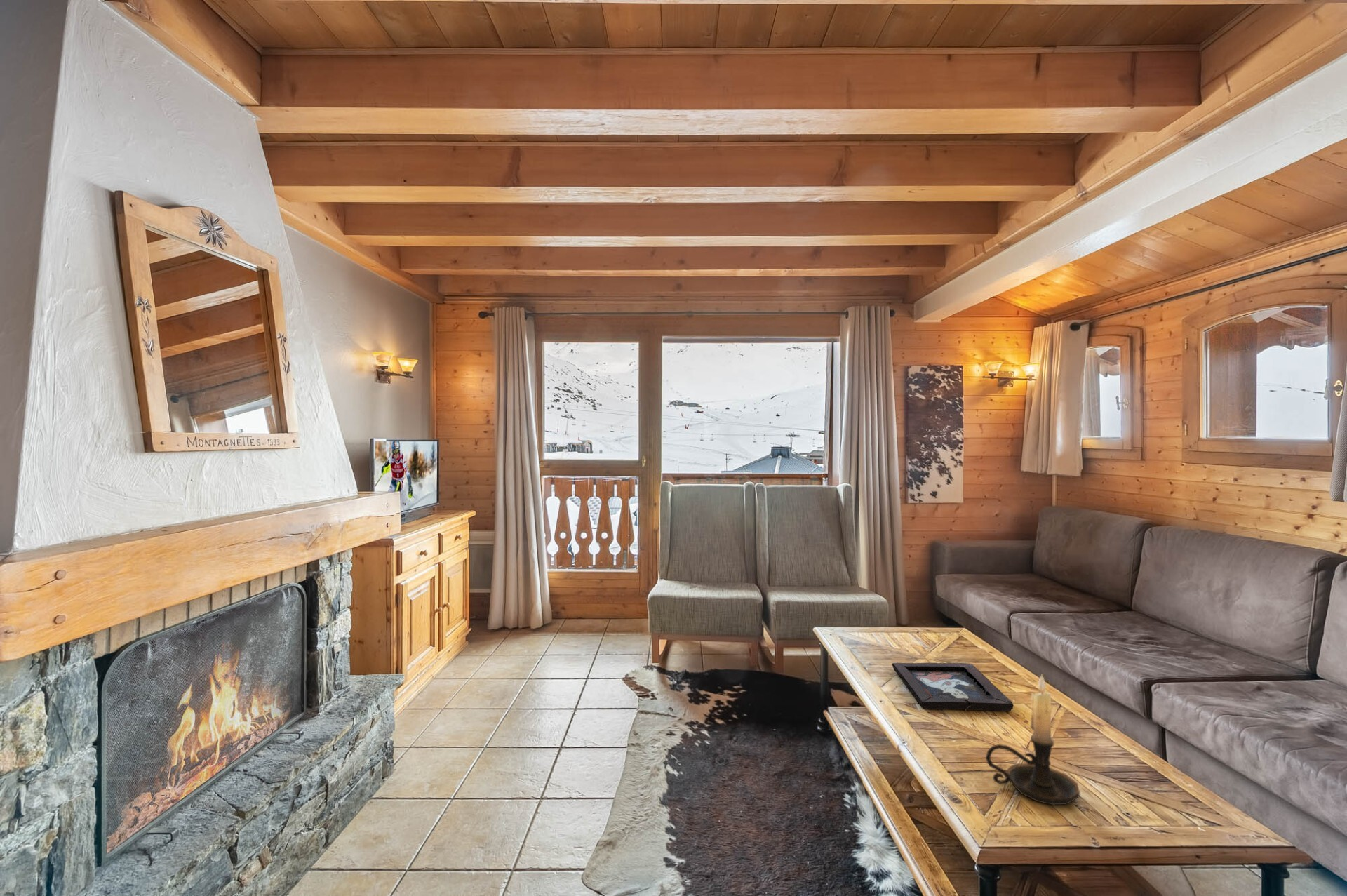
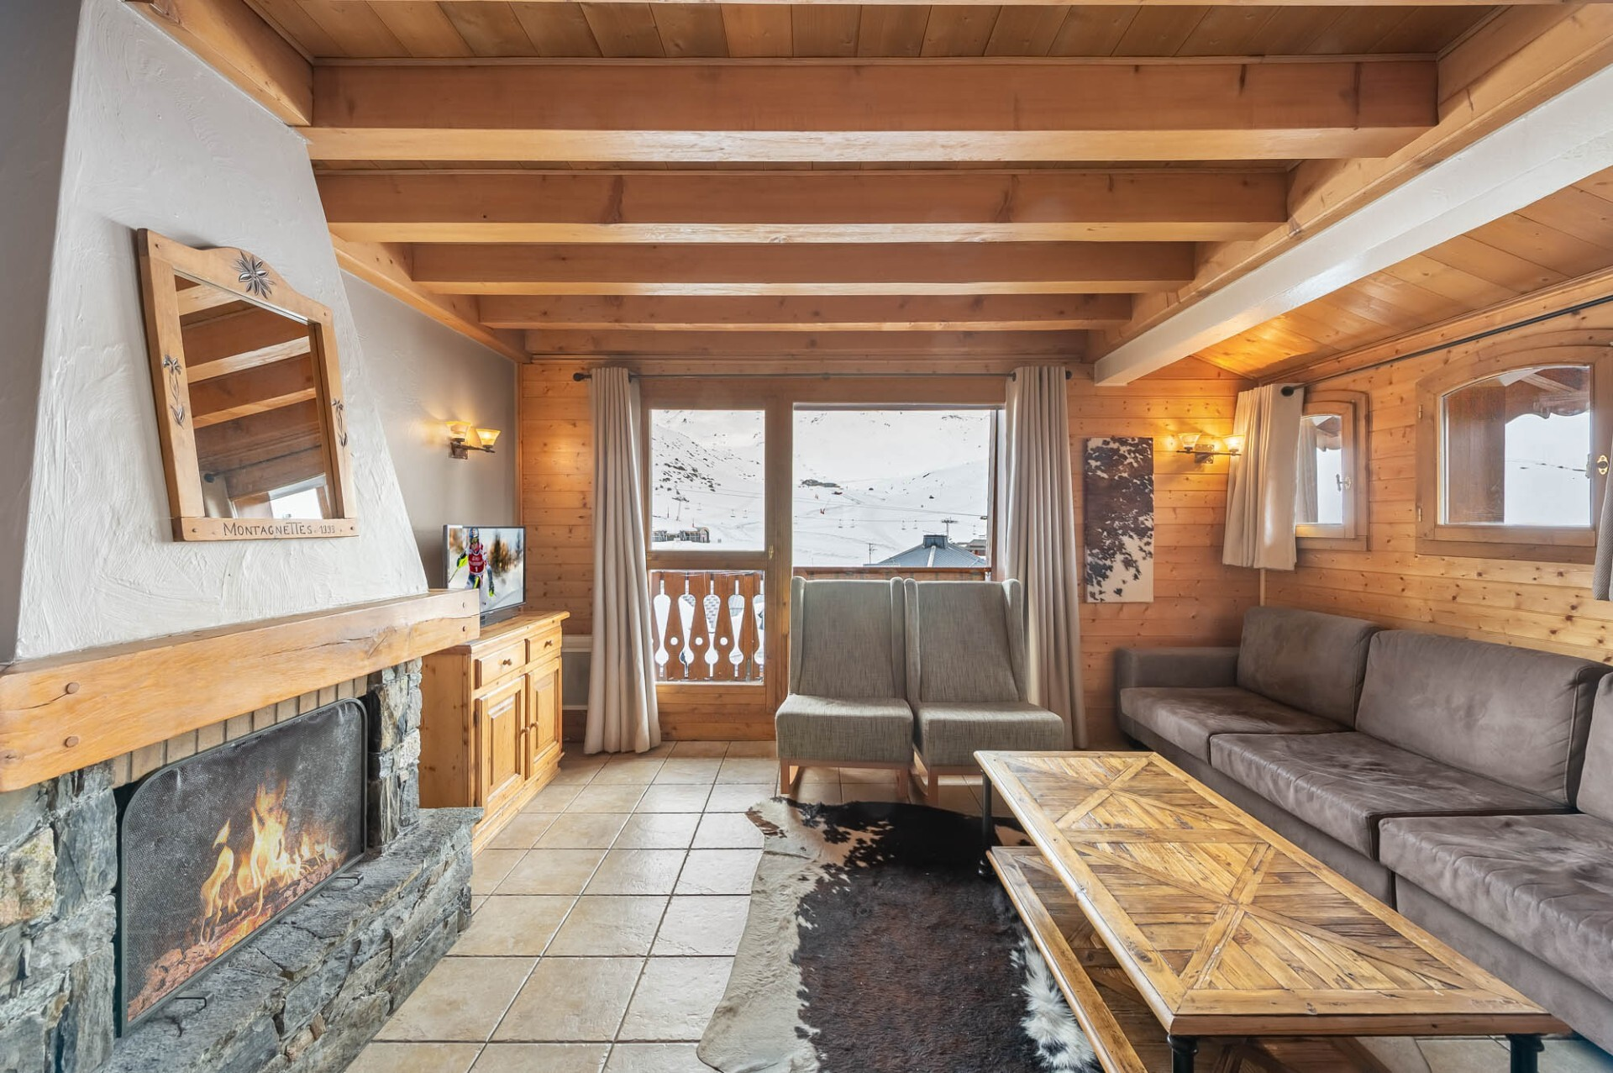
- decorative tray (949, 684)
- candle holder (1032, 729)
